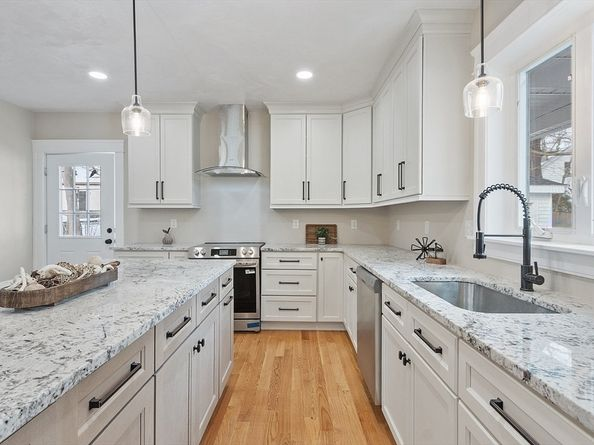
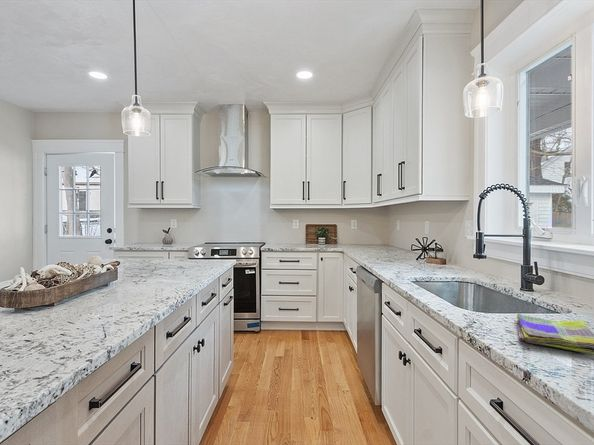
+ dish towel (556, 331)
